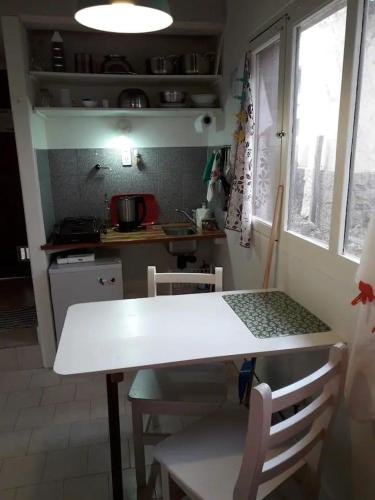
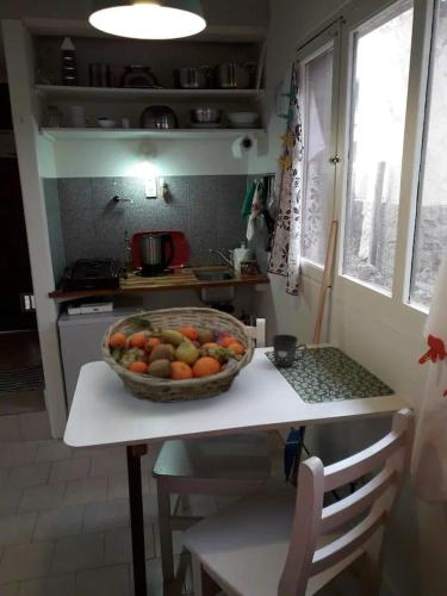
+ mug (288, 352)
+ fruit basket (179, 352)
